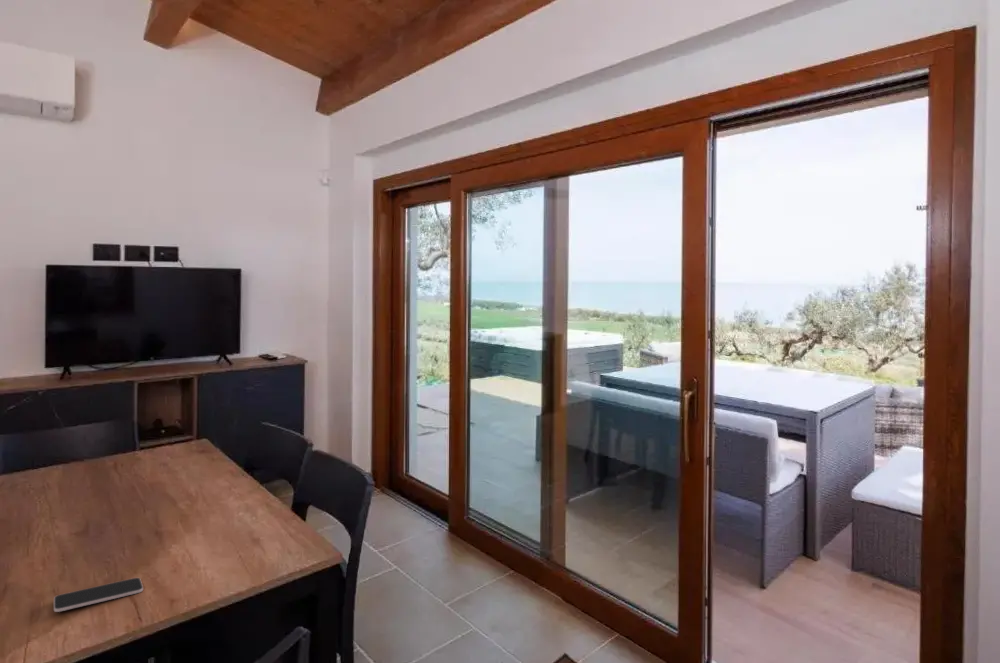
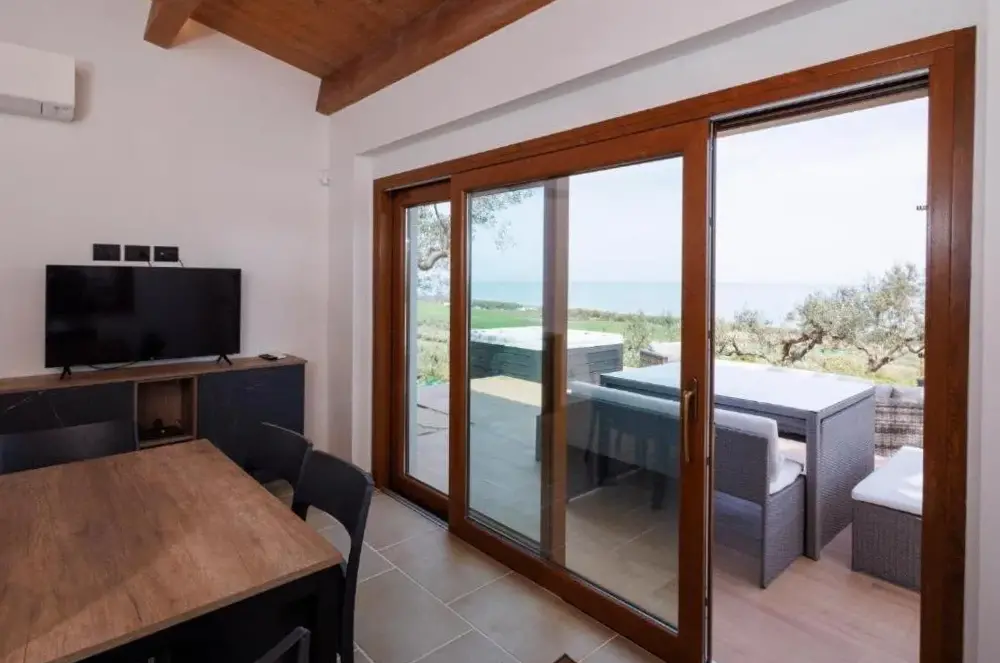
- smartphone (99, 593)
